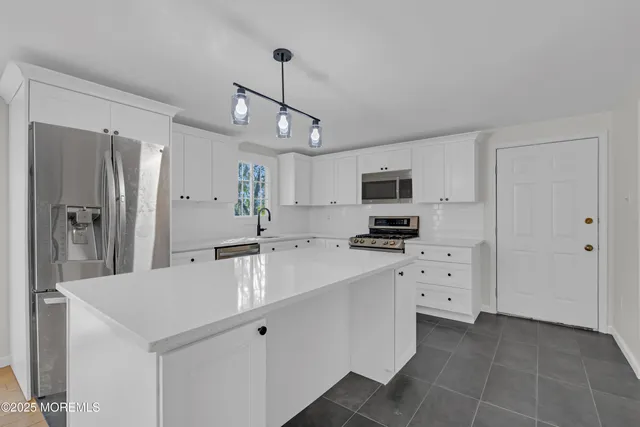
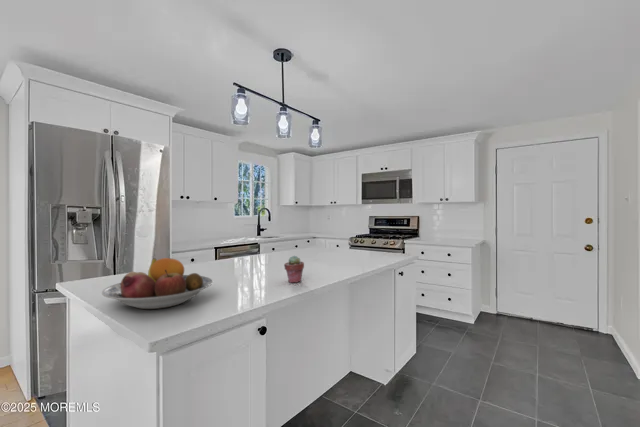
+ fruit bowl (161, 281)
+ potted succulent (294, 268)
